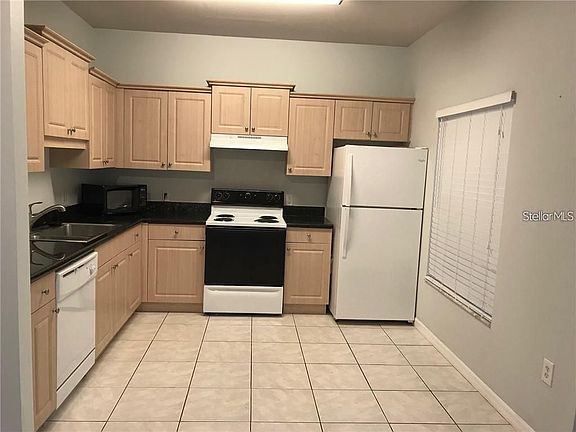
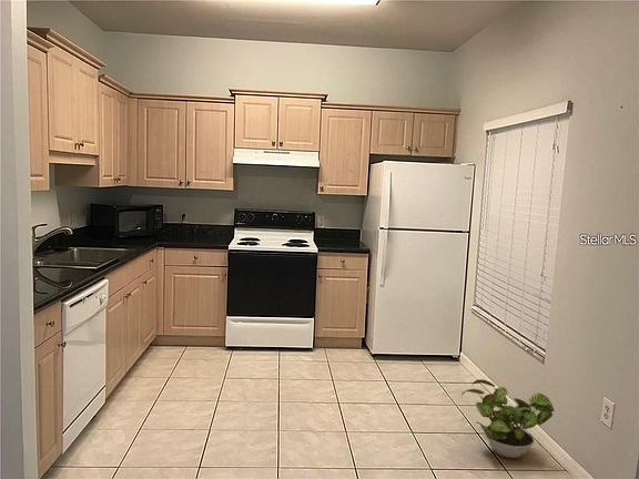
+ potted plant (505, 416)
